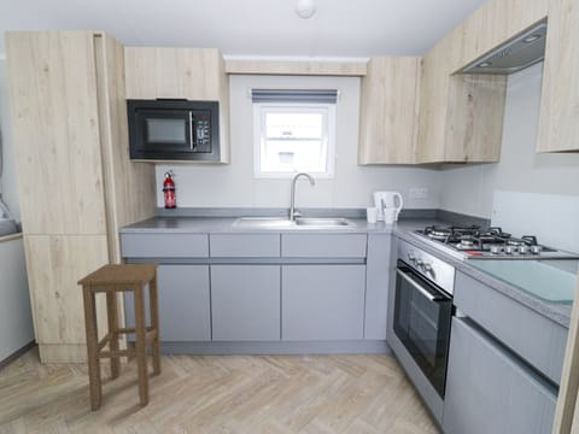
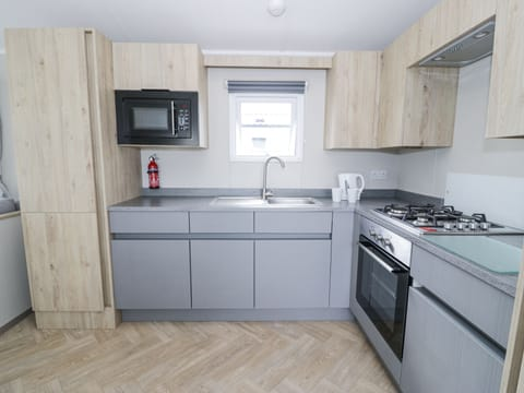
- stool (125, 332)
